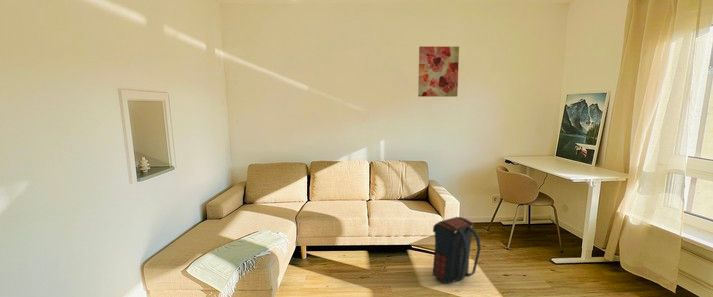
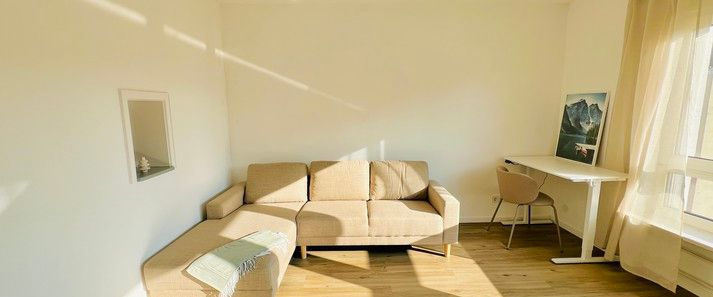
- wall art (438, 71)
- satchel (457, 250)
